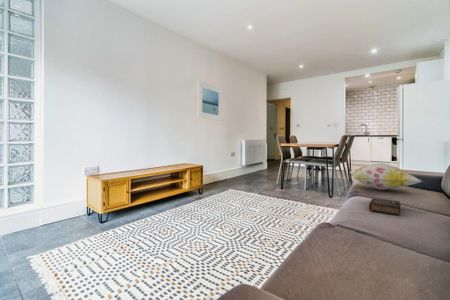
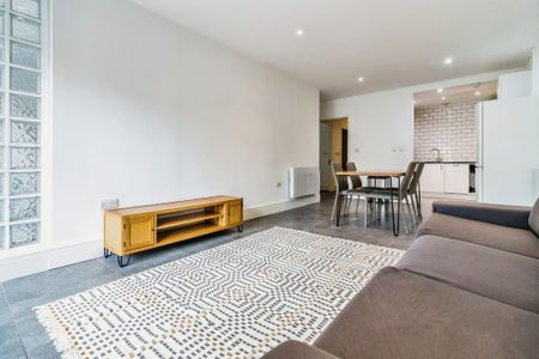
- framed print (210, 102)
- book (384, 206)
- decorative pillow (379, 176)
